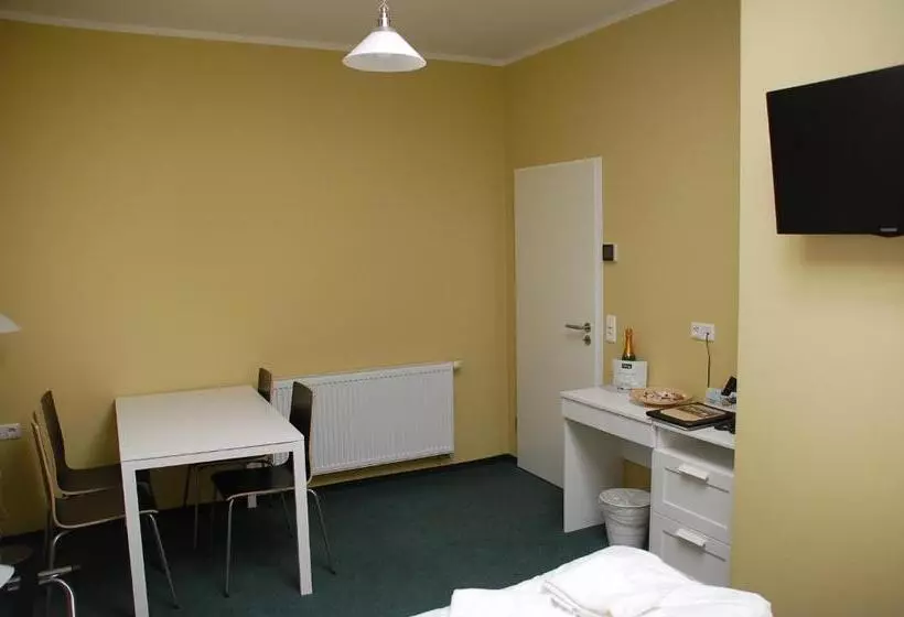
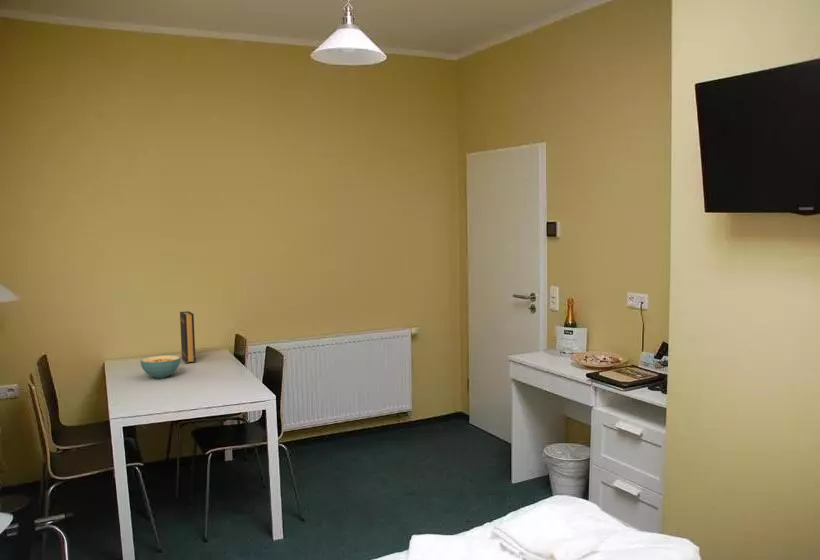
+ book (187, 336)
+ cereal bowl (161, 367)
